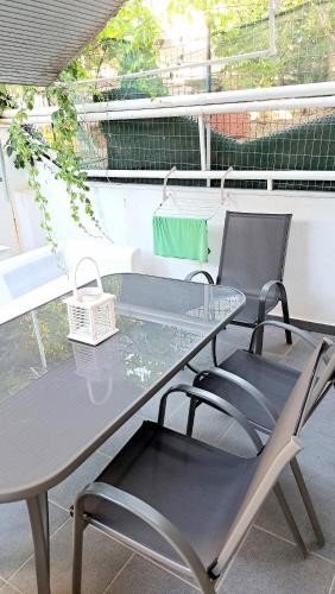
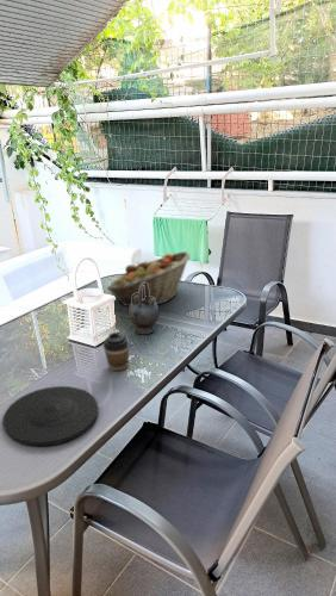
+ fruit basket (150, 277)
+ teapot (141, 308)
+ plate (50, 410)
+ coffee cup (117, 350)
